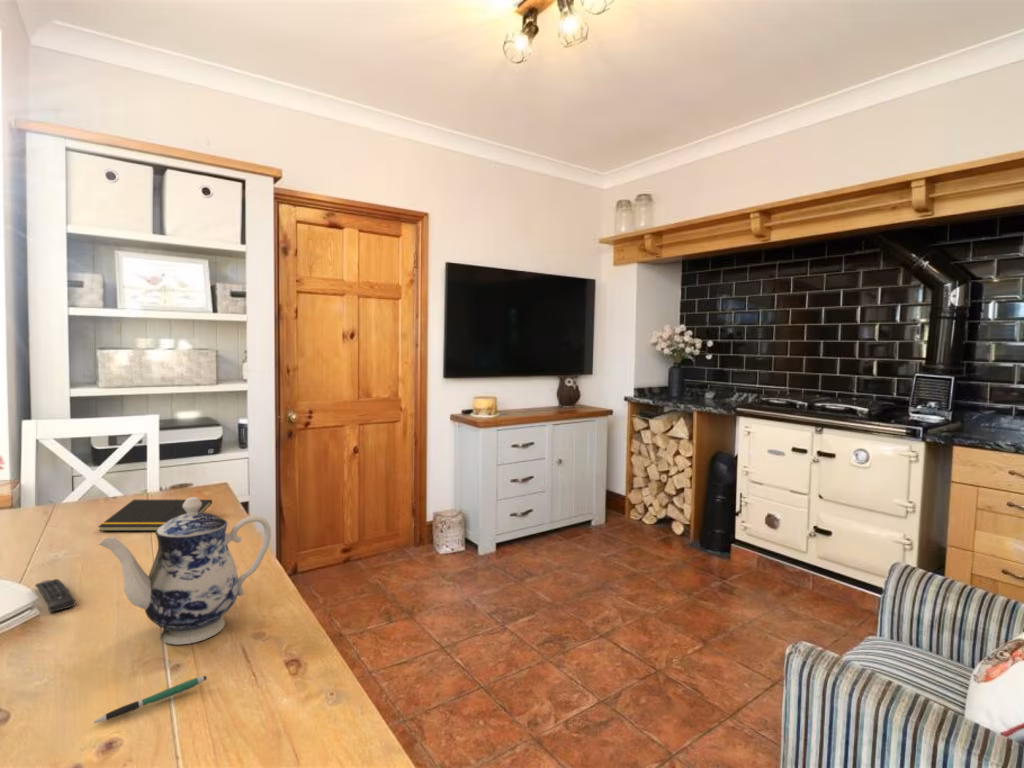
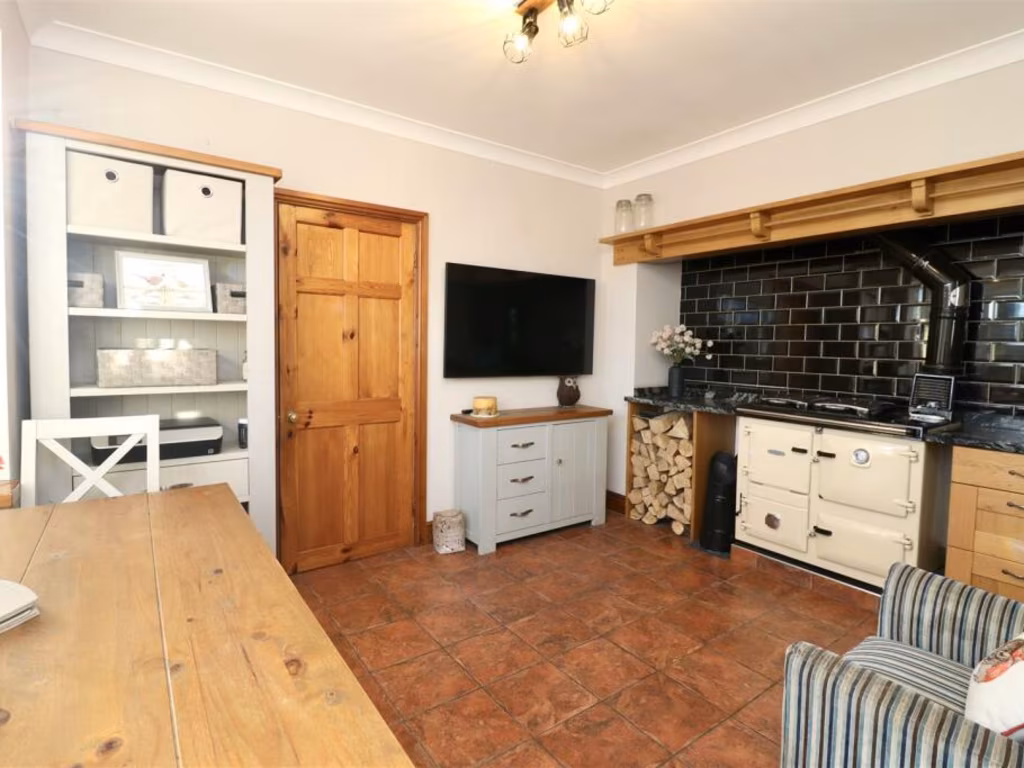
- pen (153, 698)
- remote control (53, 592)
- teapot (192, 564)
- notepad (158, 514)
